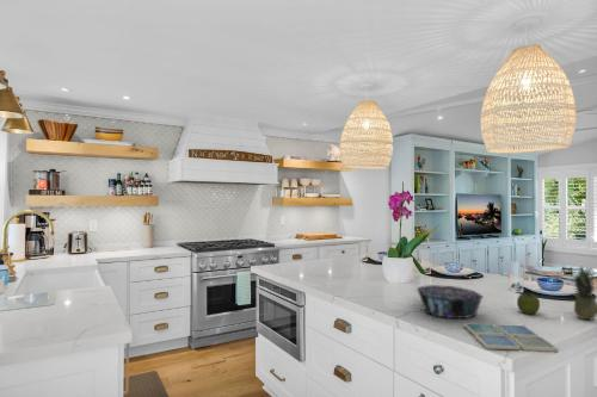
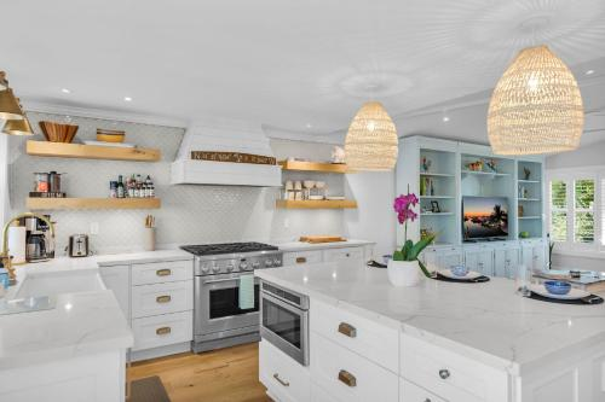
- fruit (583, 292)
- decorative bowl (447, 302)
- drink coaster (506, 336)
- apple (528, 303)
